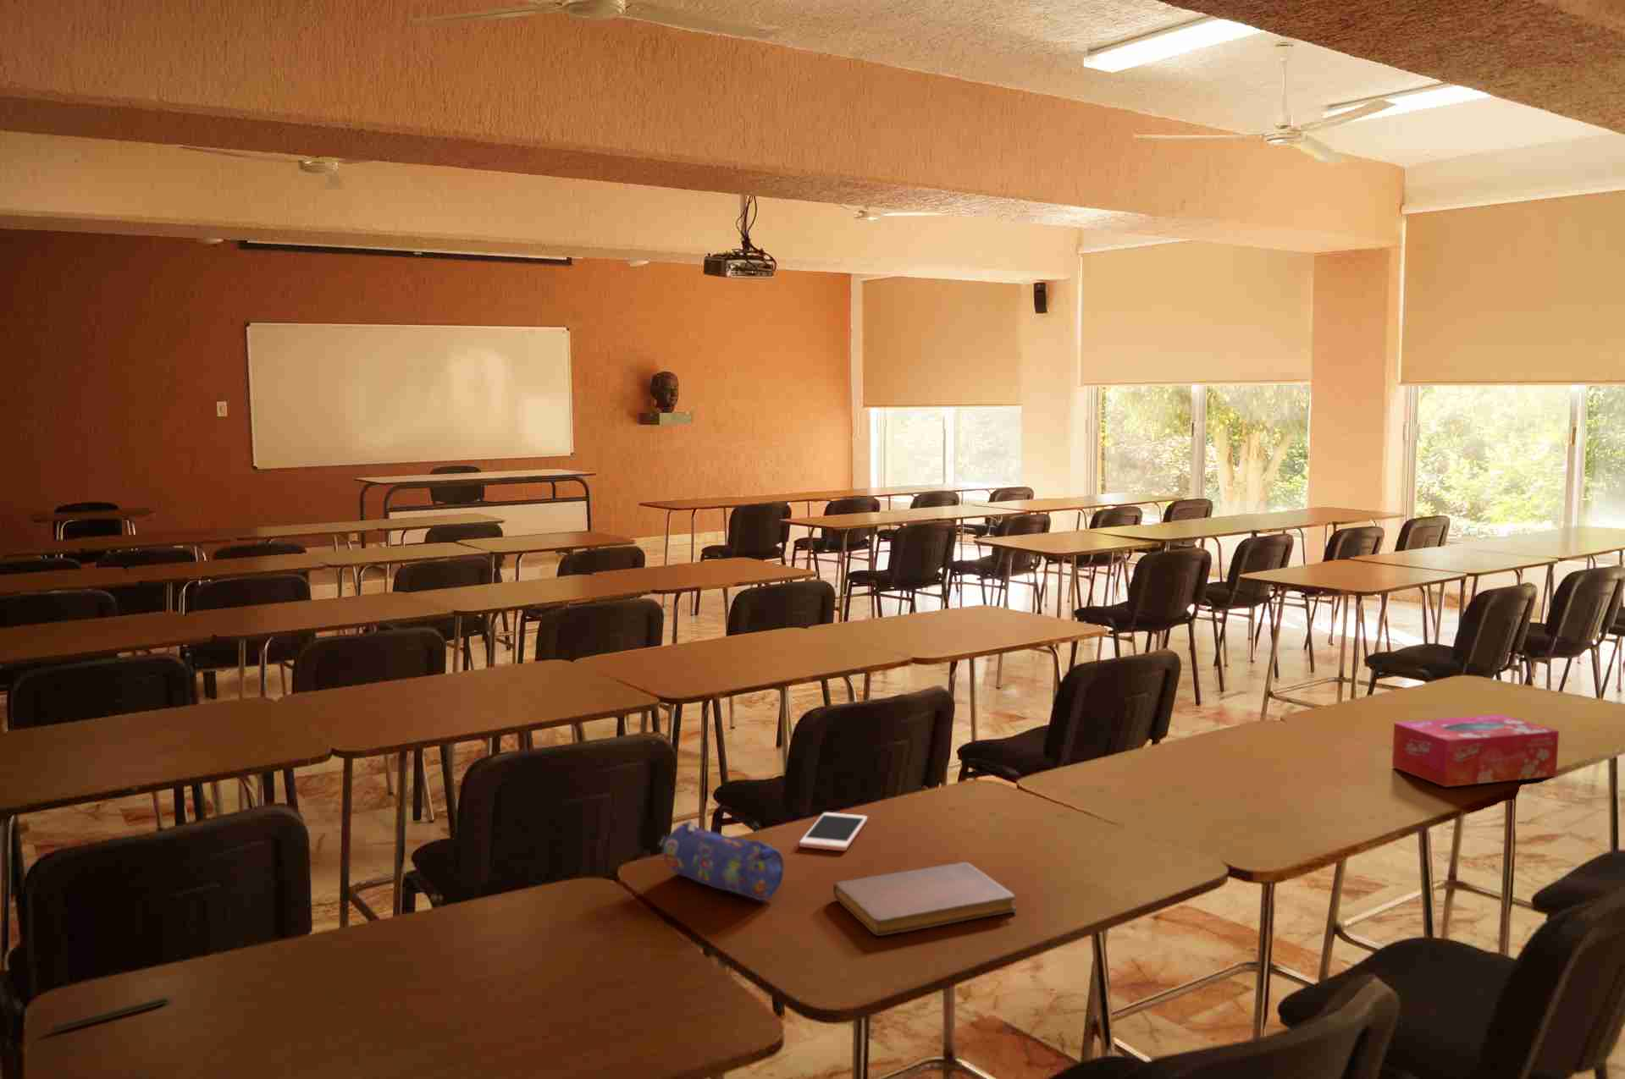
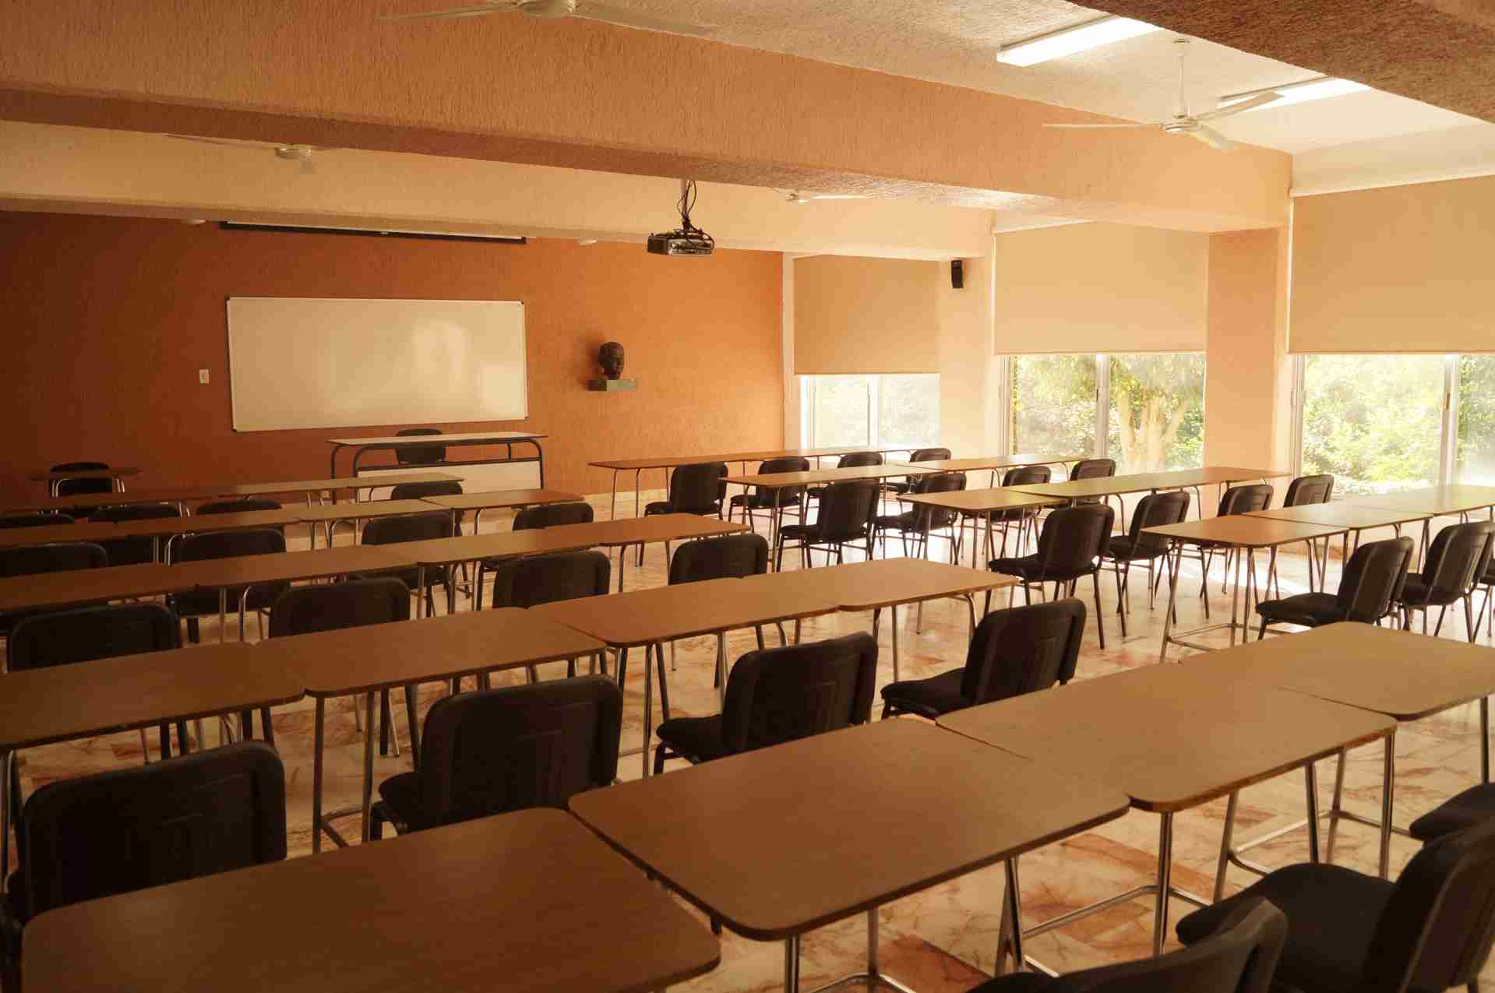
- tissue box (1473, 749)
- pencil case (722, 857)
- notebook (923, 896)
- cell phone (834, 830)
- pen (113, 1013)
